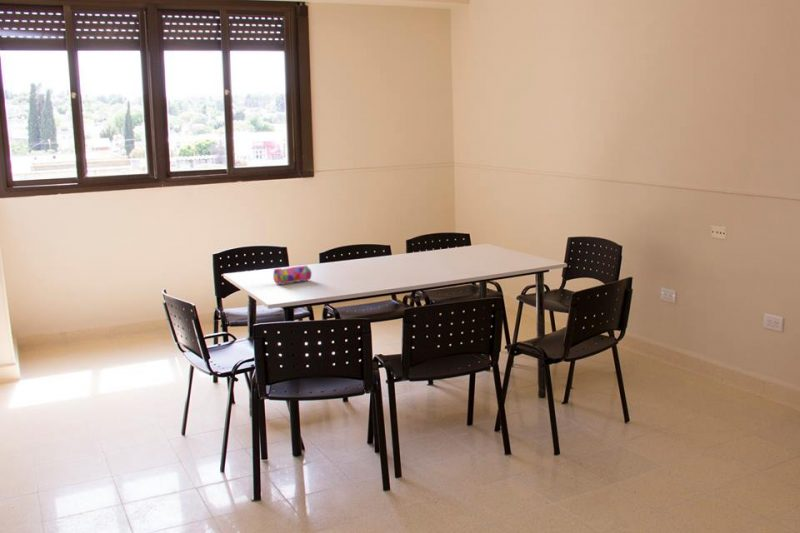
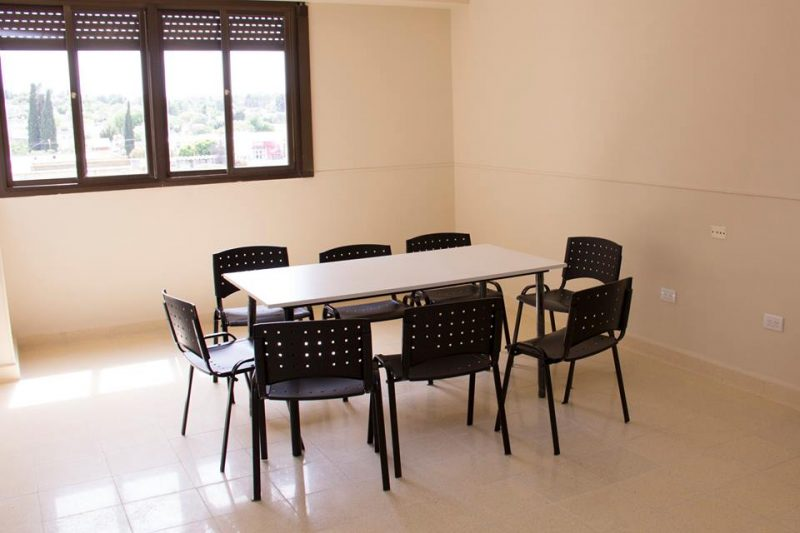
- pencil case (292, 274)
